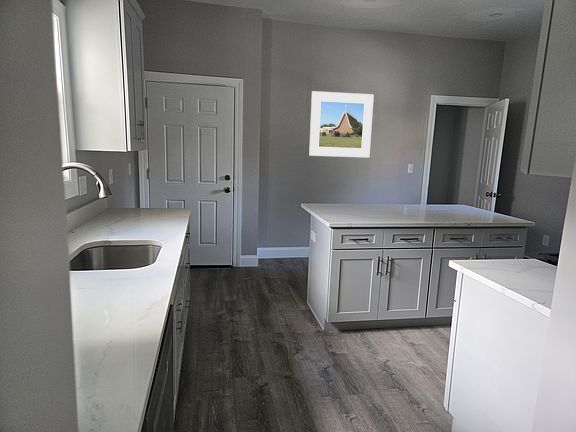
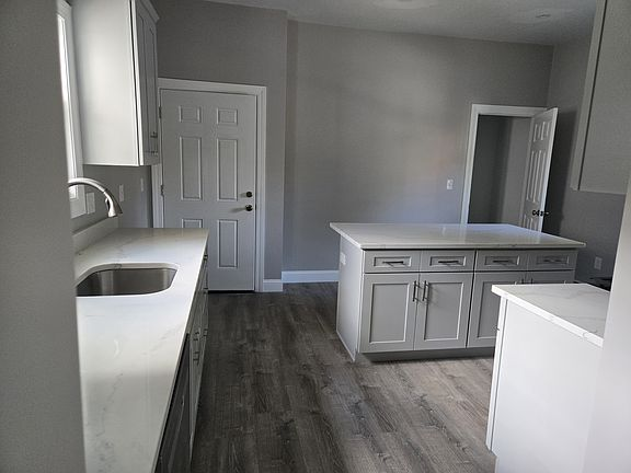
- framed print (341, 125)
